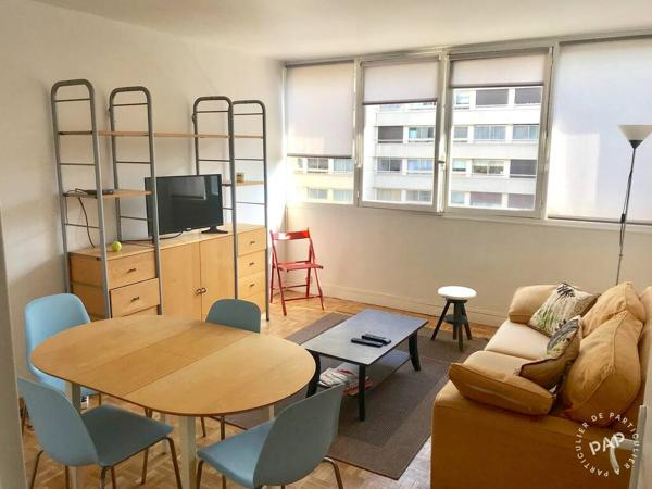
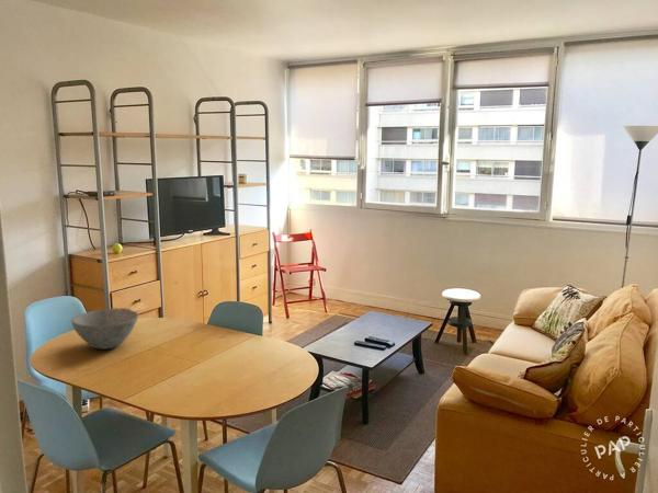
+ bowl (106, 331)
